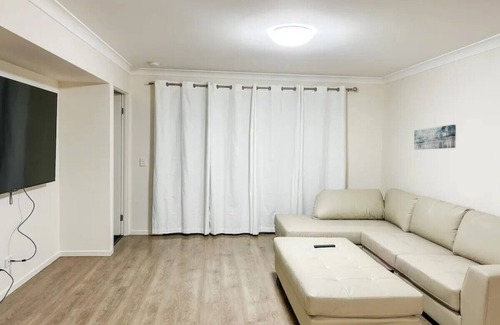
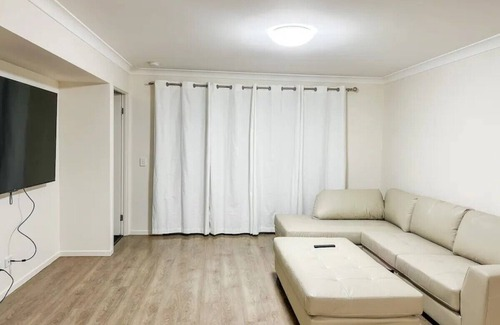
- wall art (433, 138)
